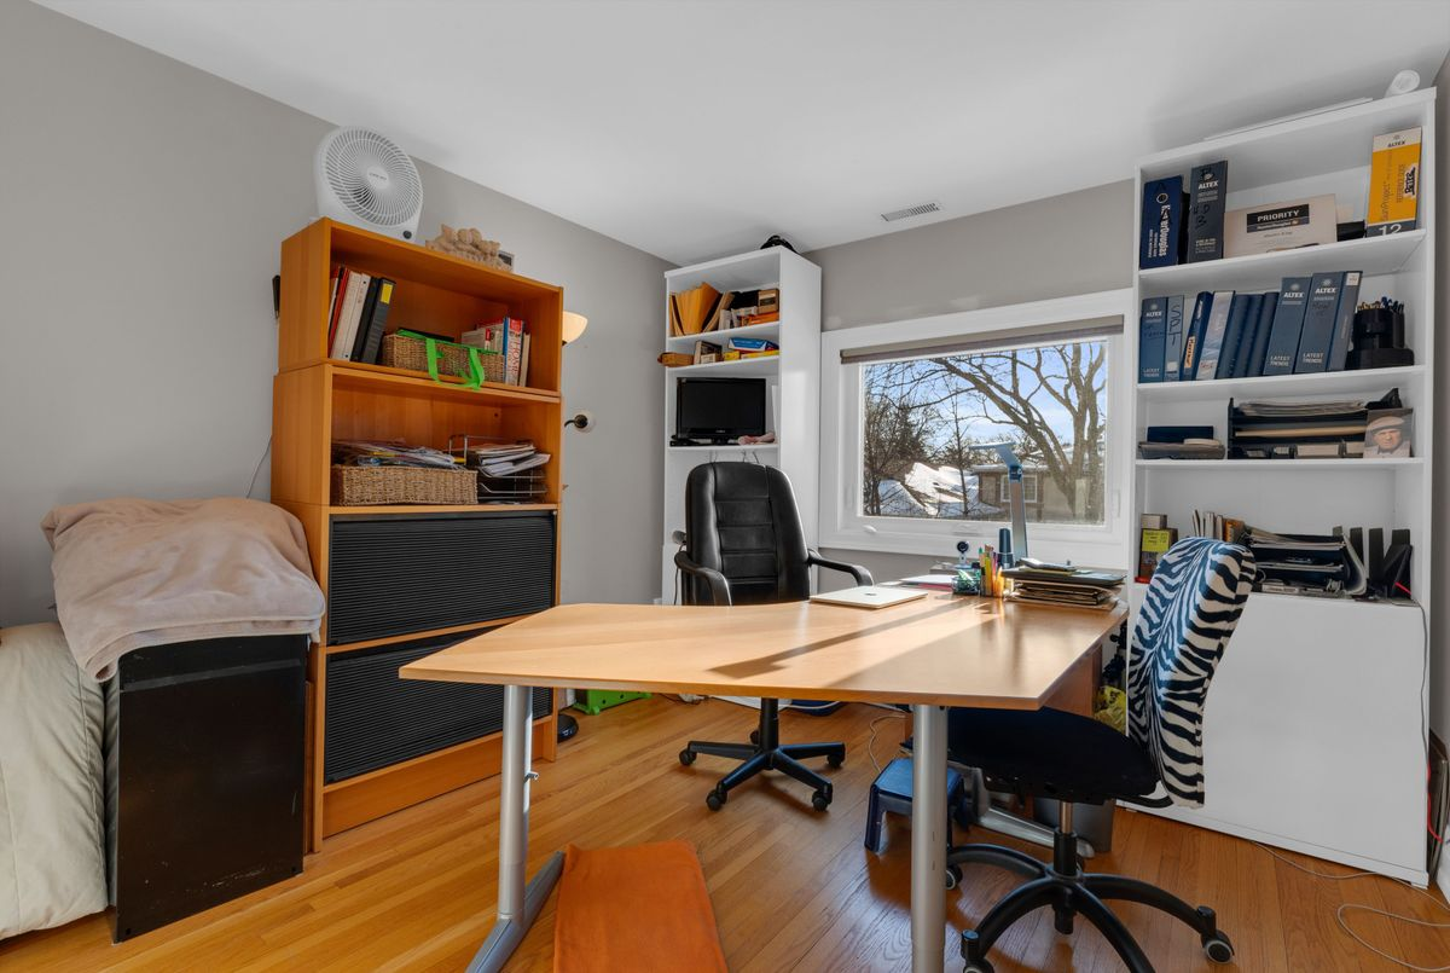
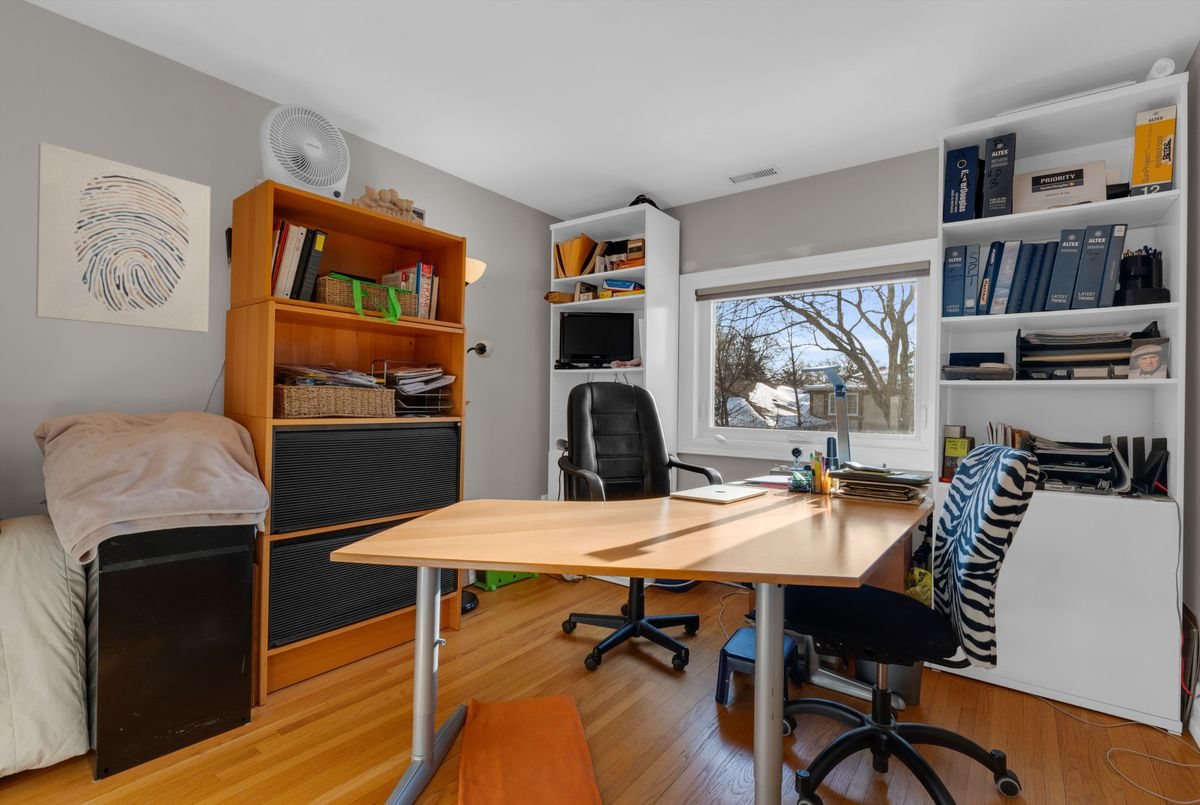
+ wall art (130, 246)
